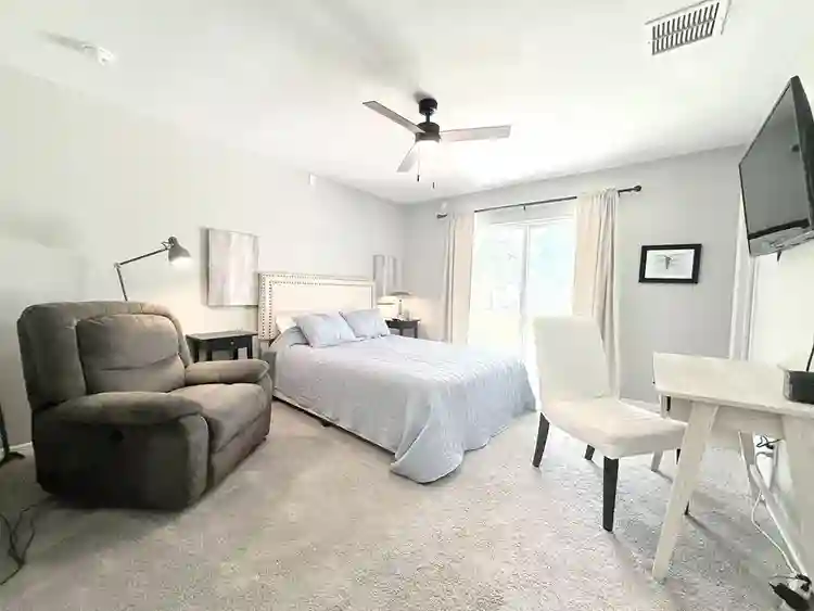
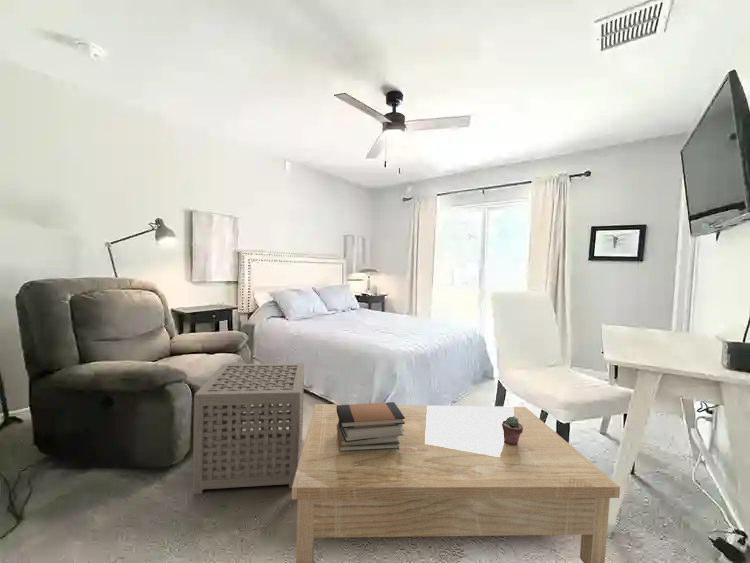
+ potted succulent (511, 429)
+ side table (256, 420)
+ book stack (369, 425)
+ coffee table (435, 474)
